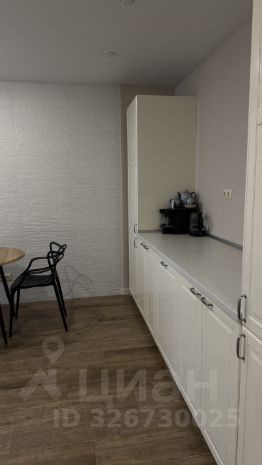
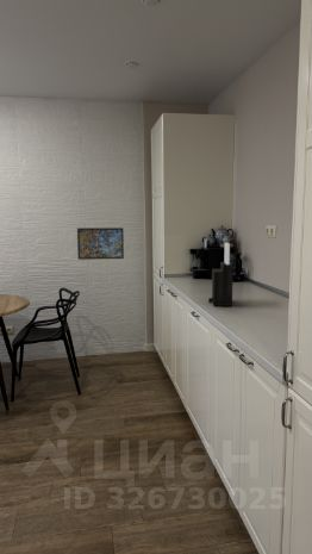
+ knife block (219, 273)
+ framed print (100, 243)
